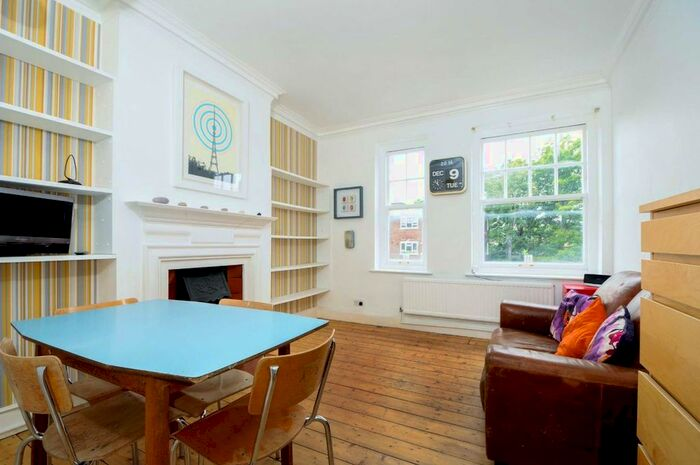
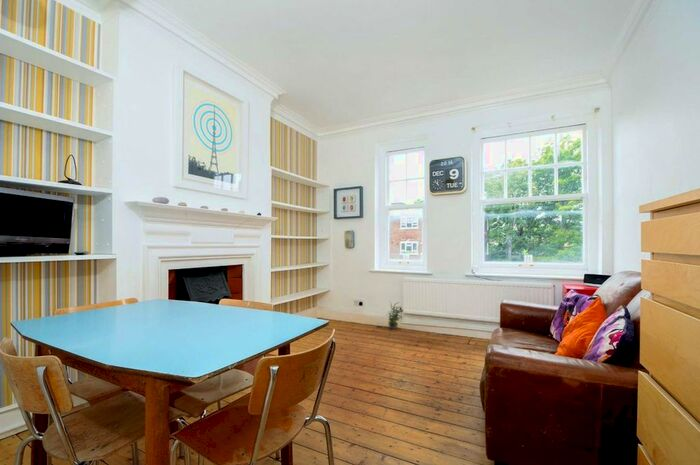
+ potted plant (395, 315)
